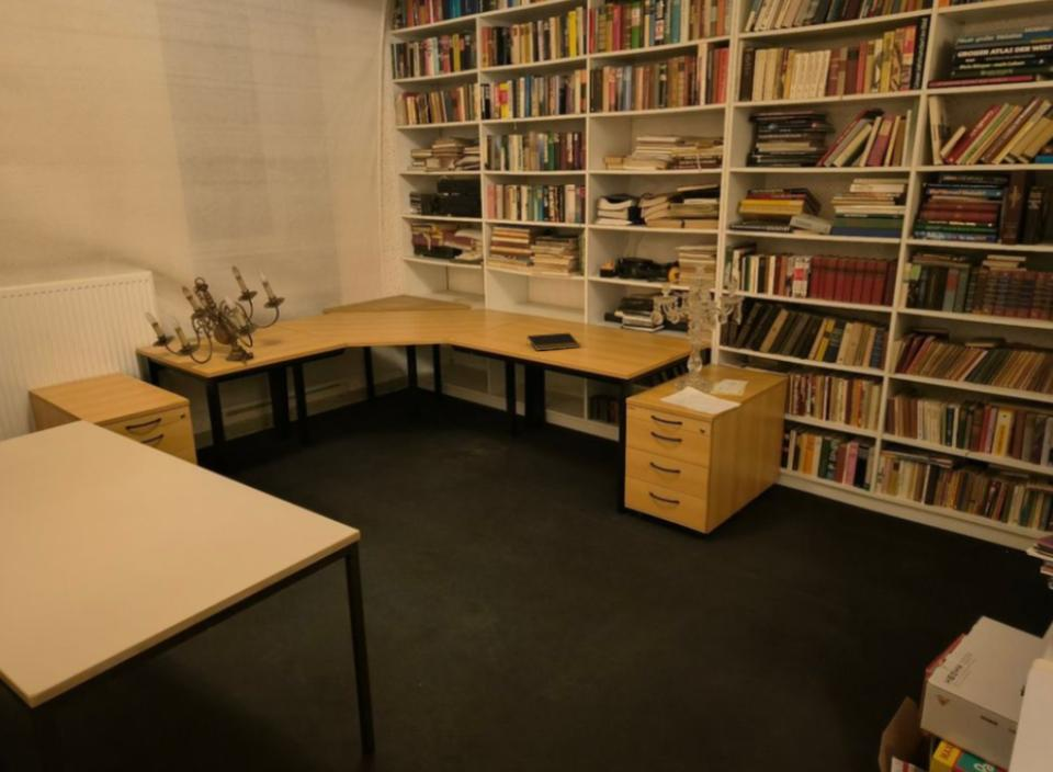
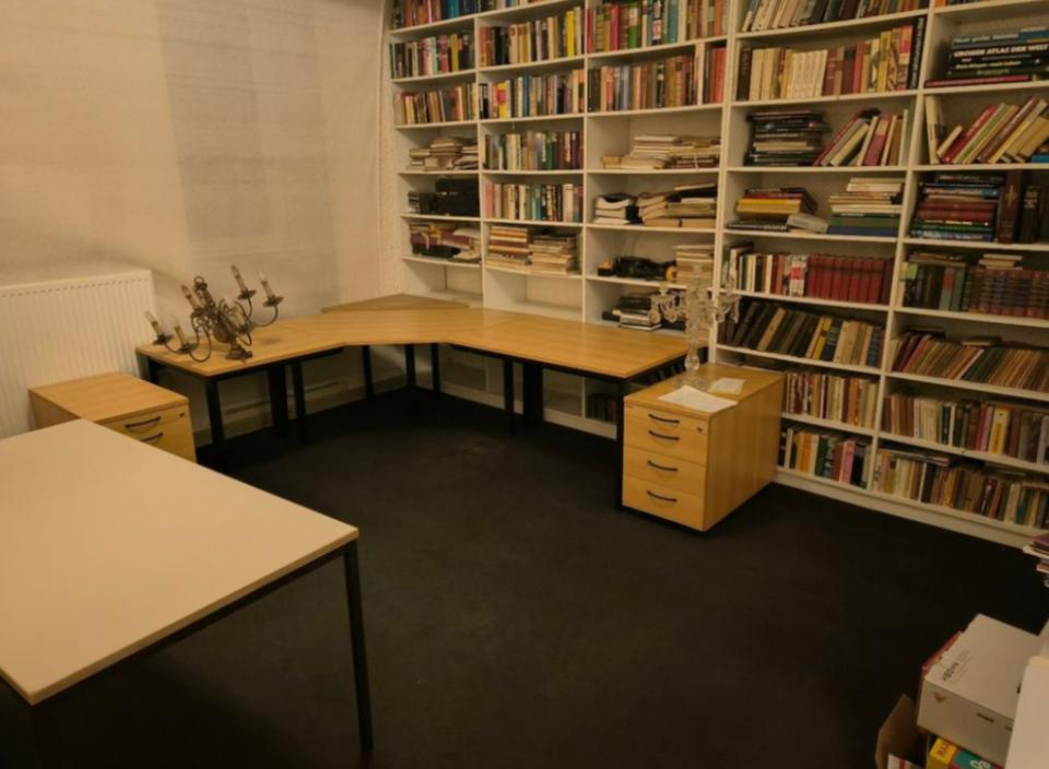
- notepad (553, 341)
